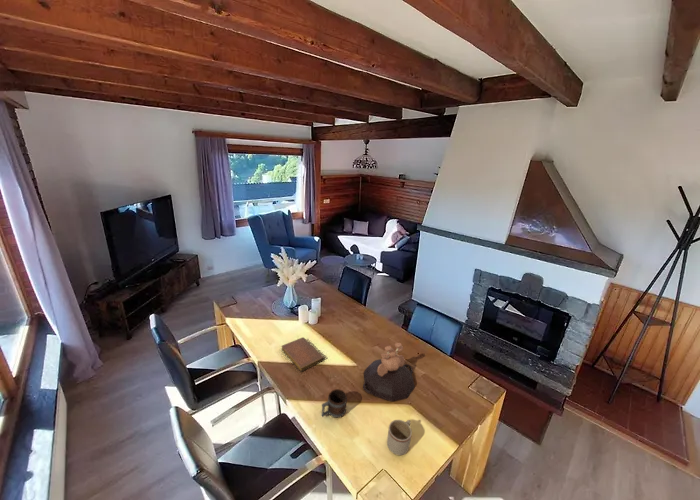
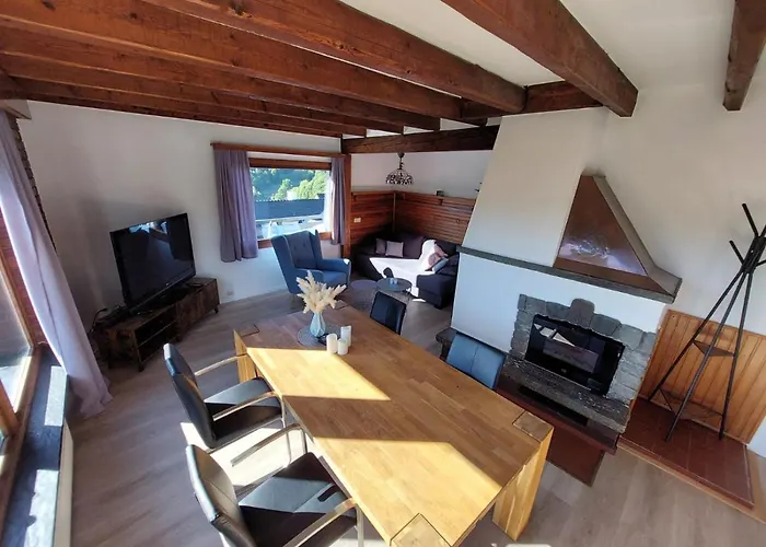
- mug (333, 405)
- decorative bowl (390, 363)
- mug (401, 435)
- notebook (302, 352)
